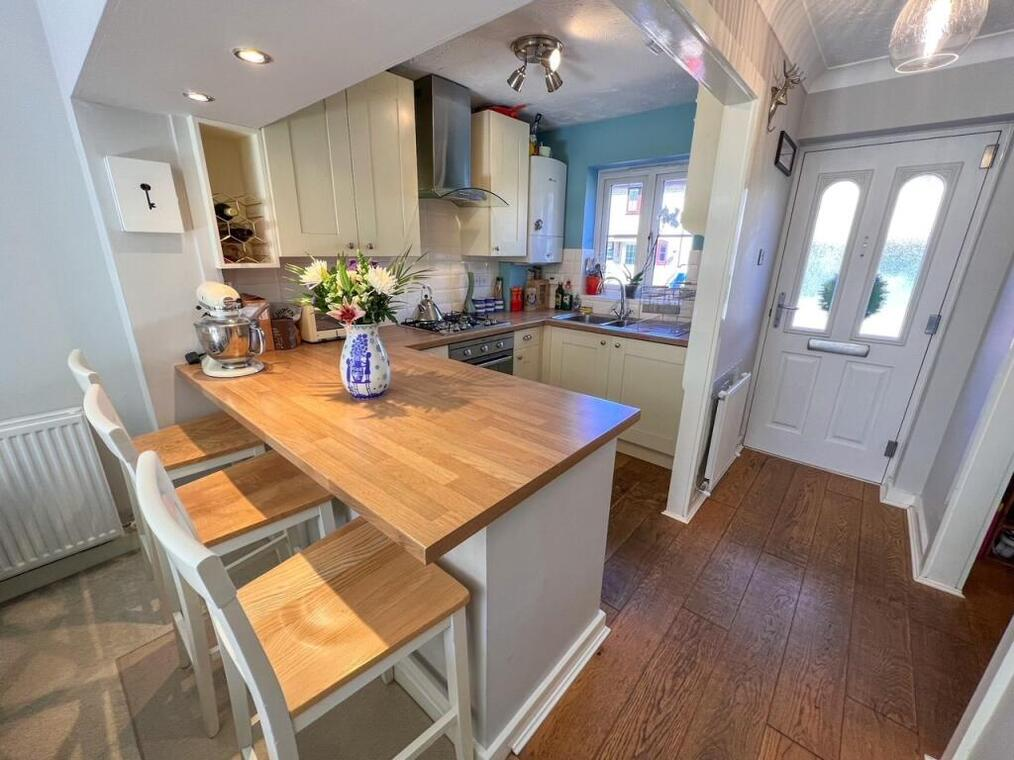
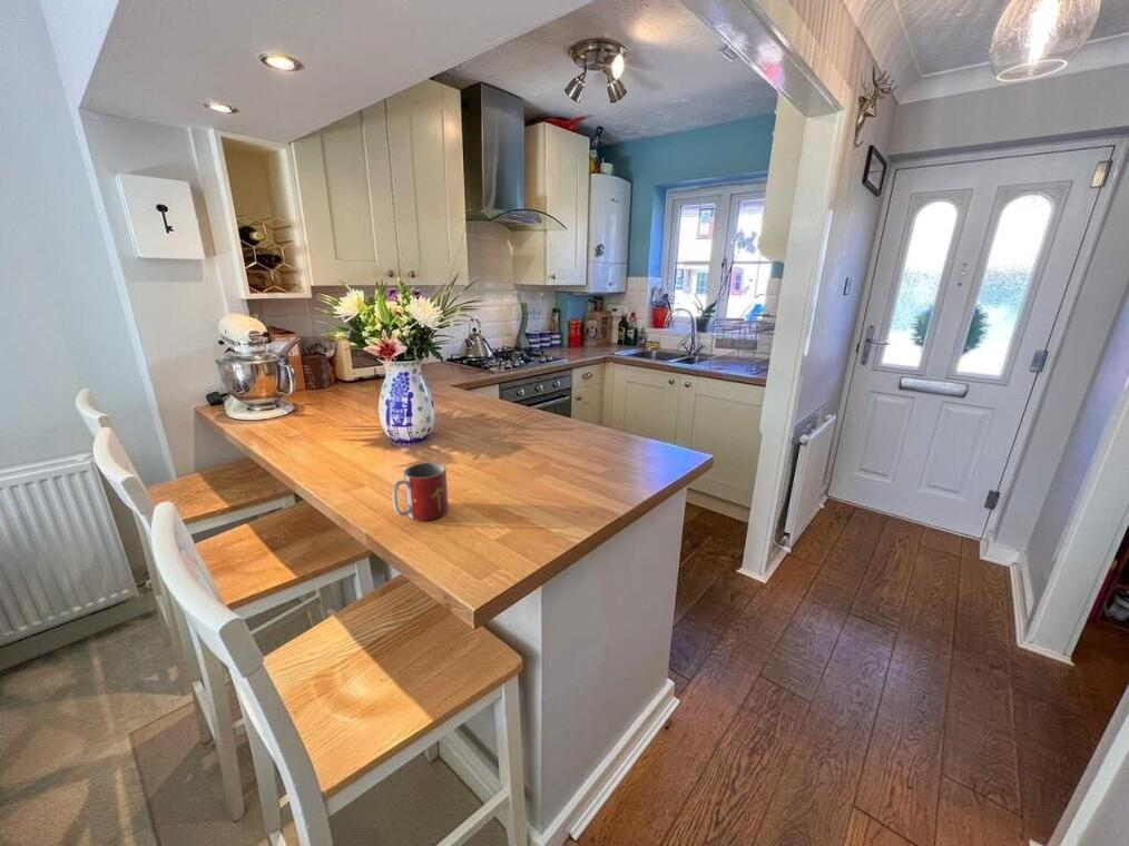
+ mug (419, 493)
